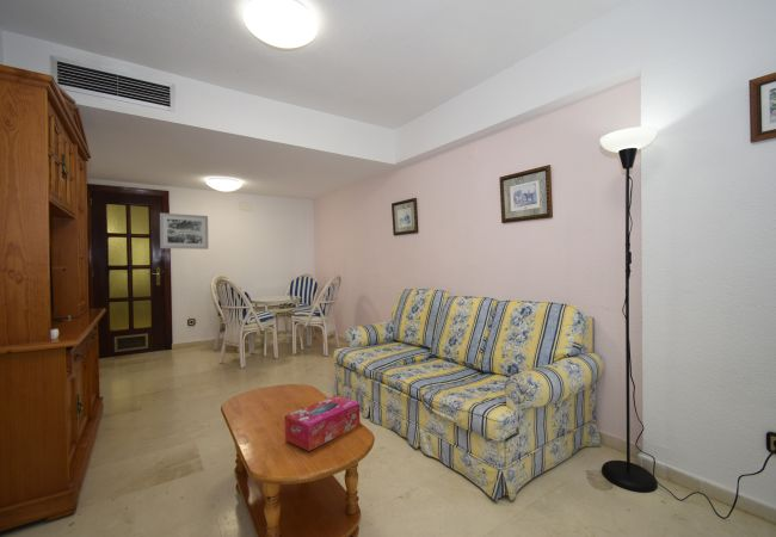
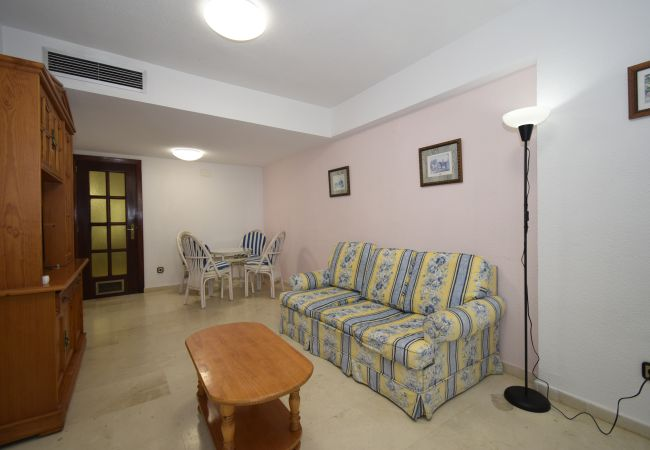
- tissue box (324, 420)
- wall art (184, 232)
